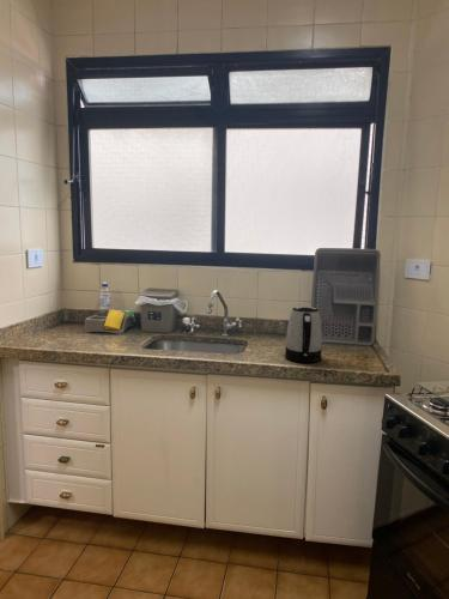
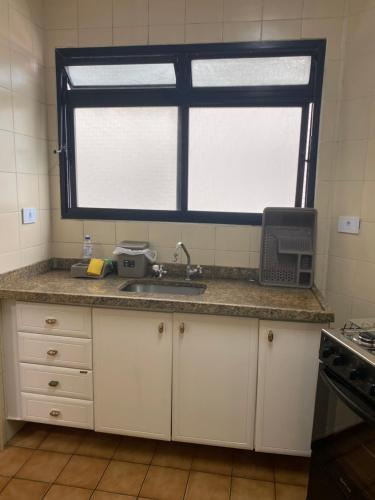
- kettle (304, 333)
